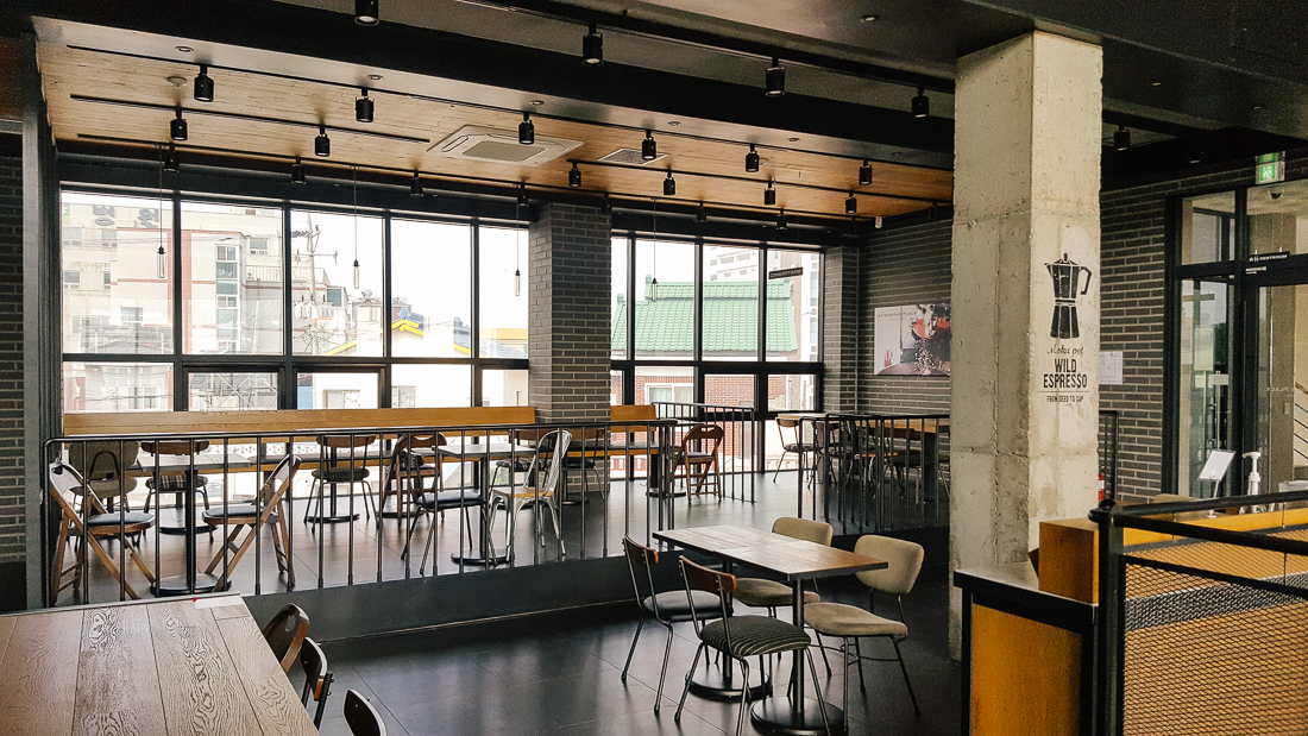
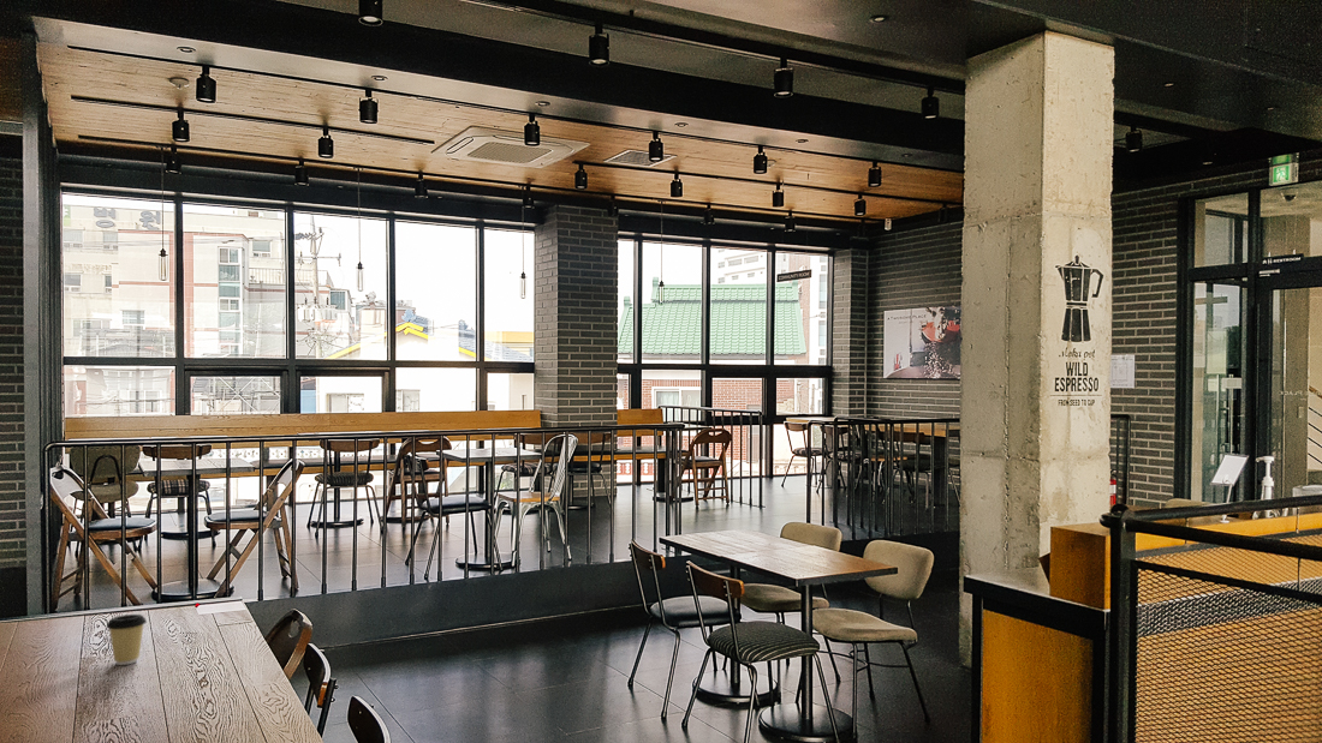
+ coffee cup (126, 639)
